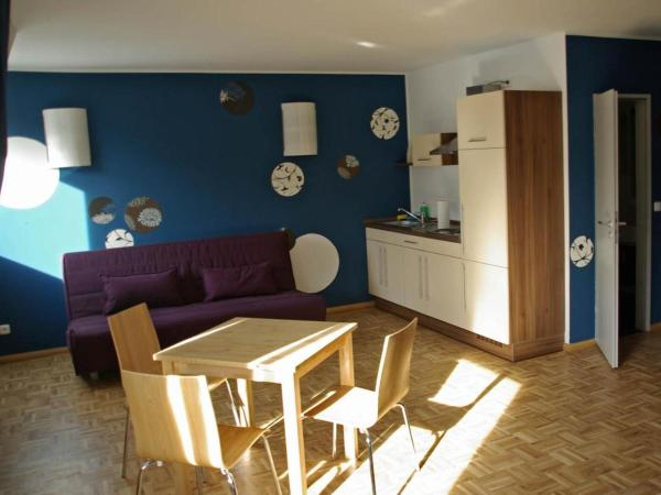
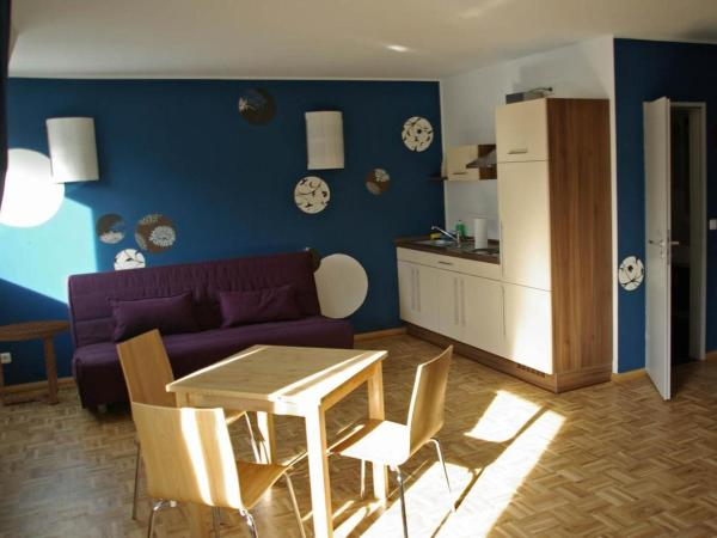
+ side table (45, 361)
